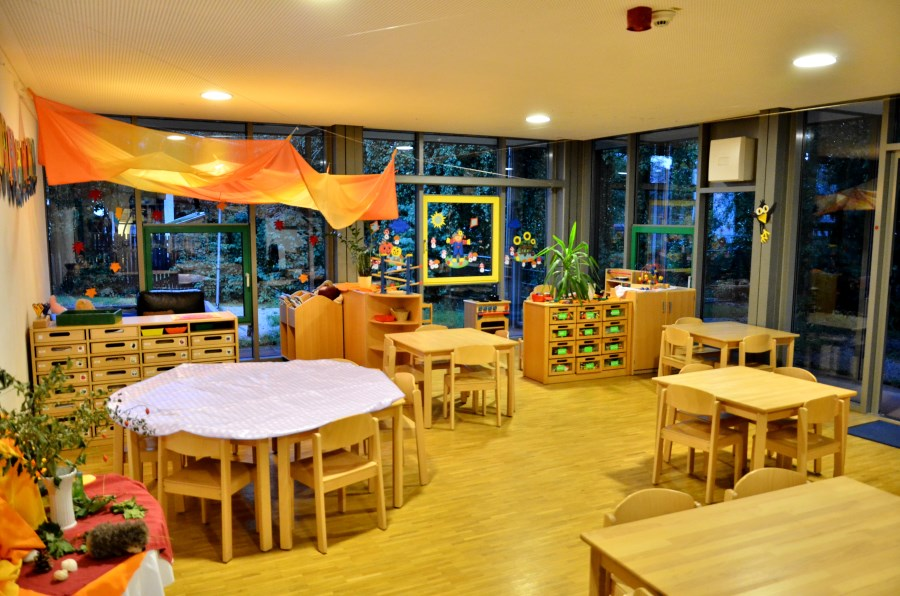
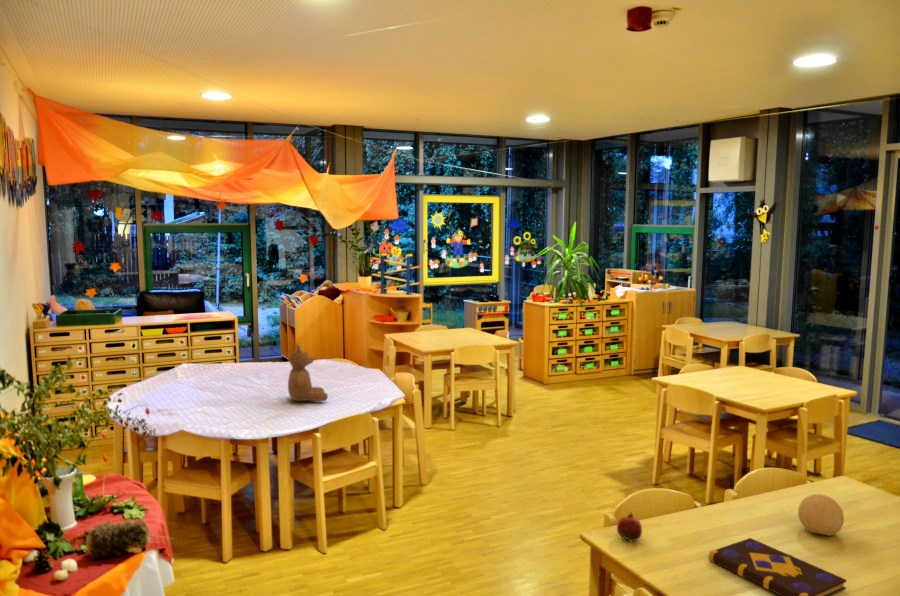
+ decorative ball (820, 513)
+ book (776, 566)
+ fruit (629, 525)
+ teddy bear (307, 371)
